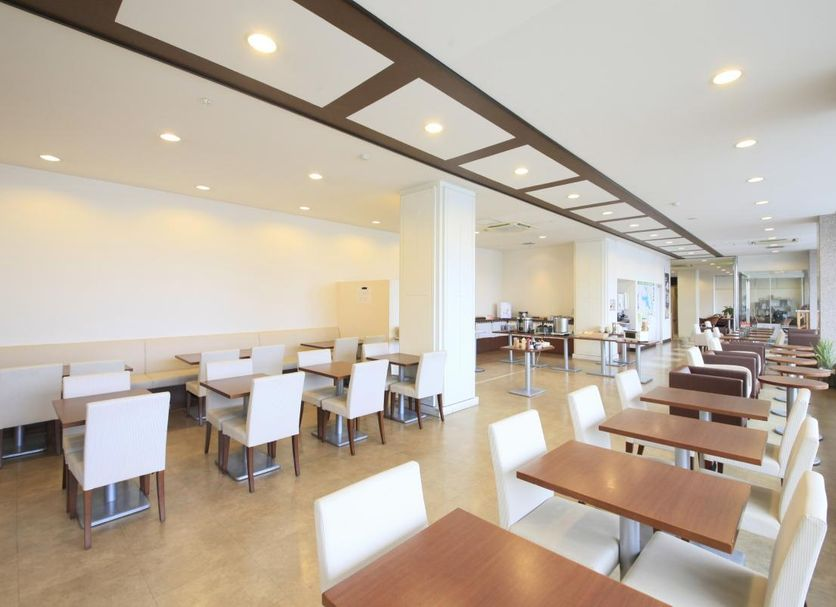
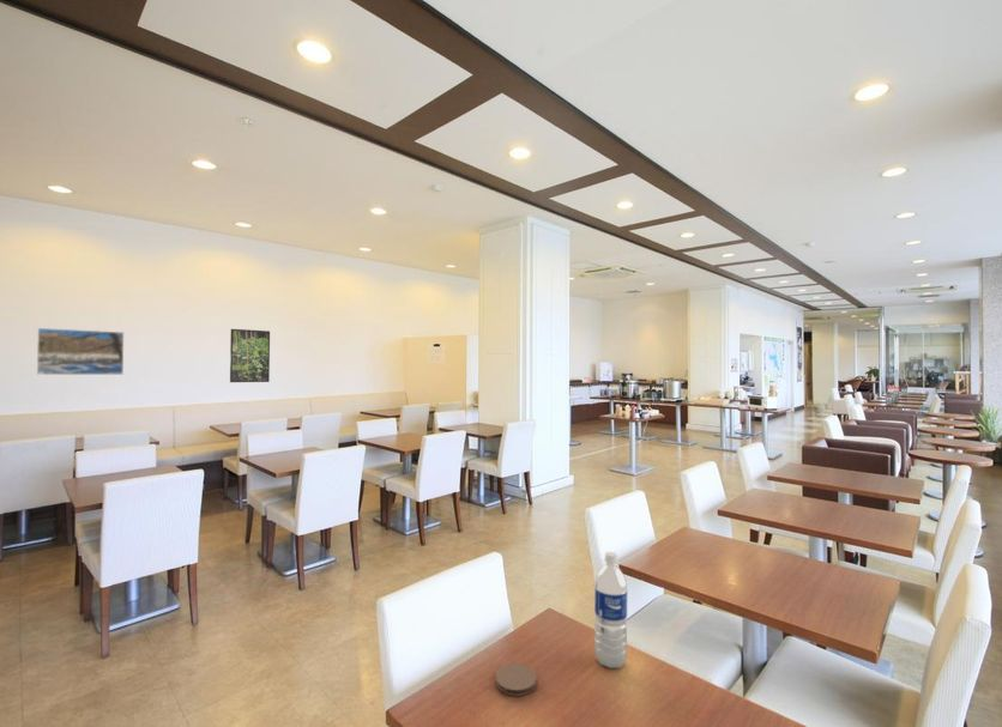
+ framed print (249, 356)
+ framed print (82, 352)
+ coaster (515, 678)
+ water bottle (610, 607)
